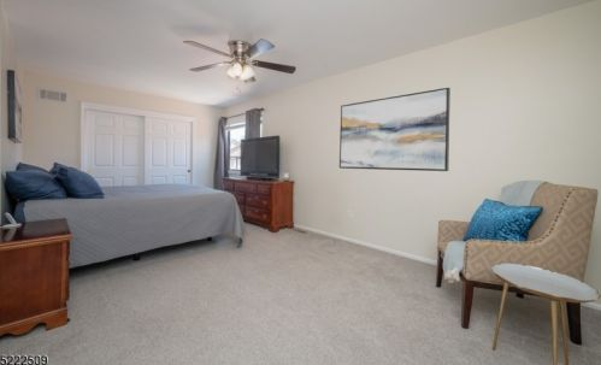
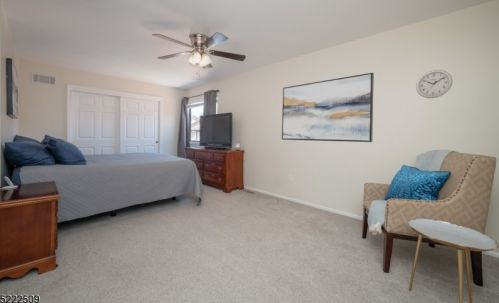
+ wall clock (433, 84)
